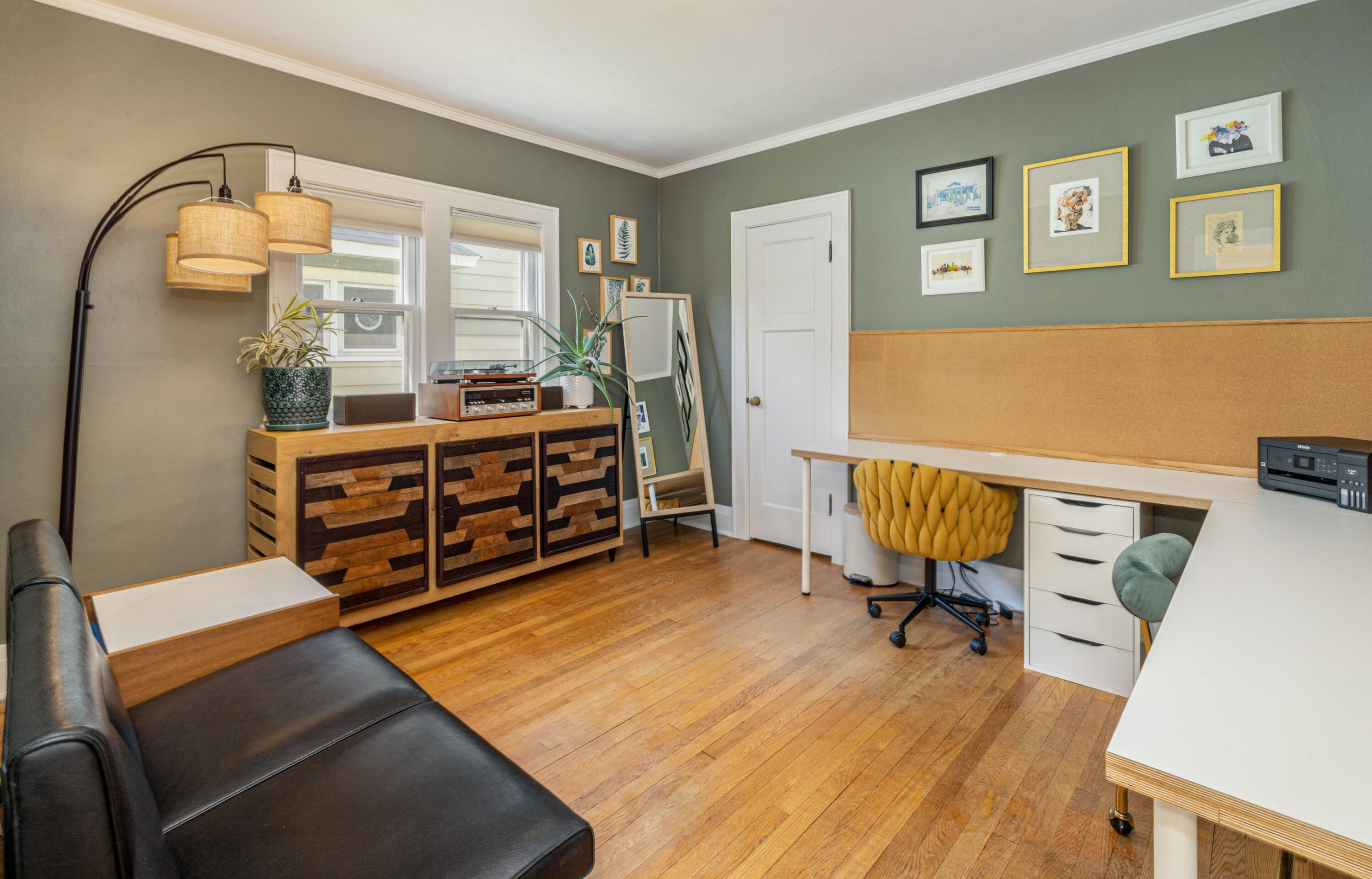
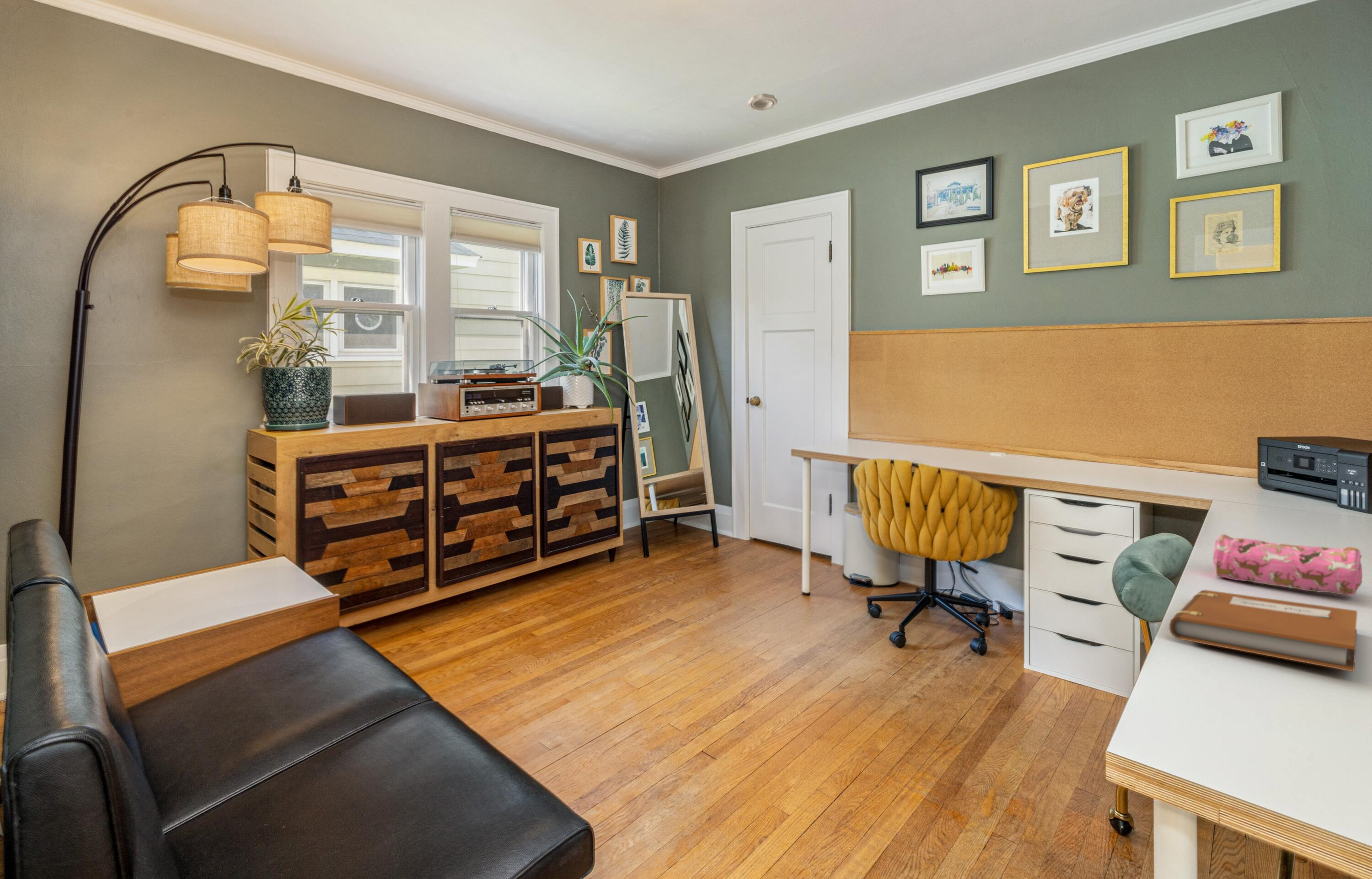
+ smoke detector (762, 100)
+ notebook (1264, 623)
+ pencil case (1282, 563)
